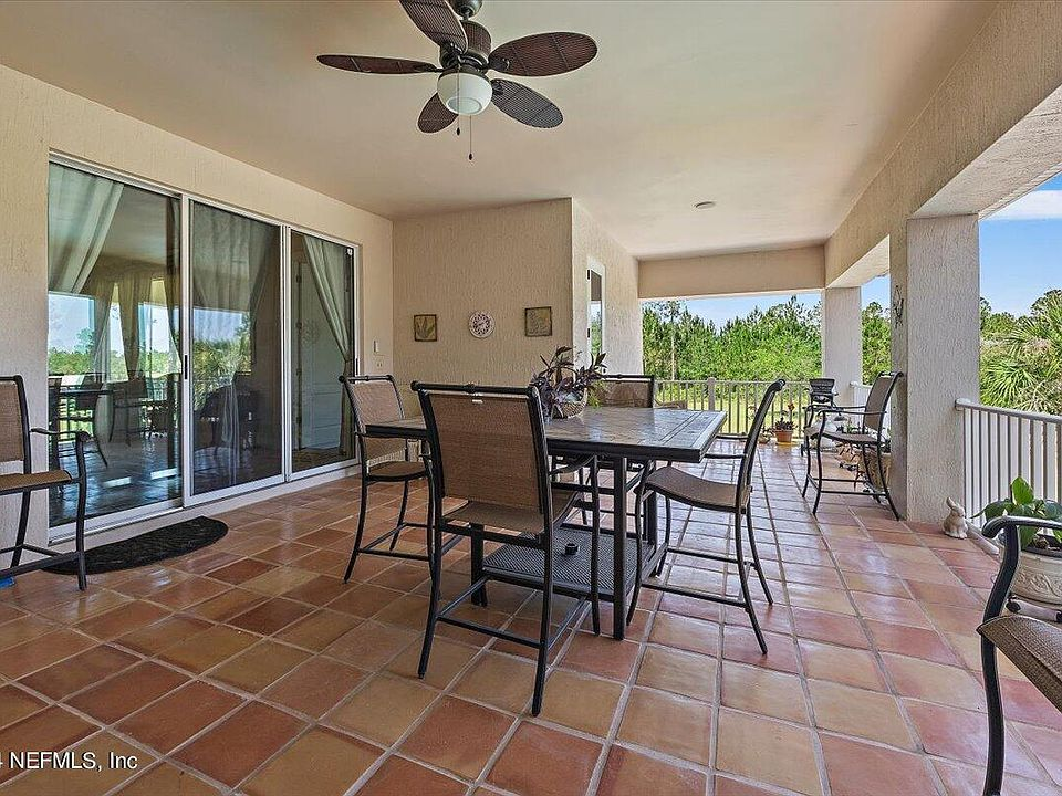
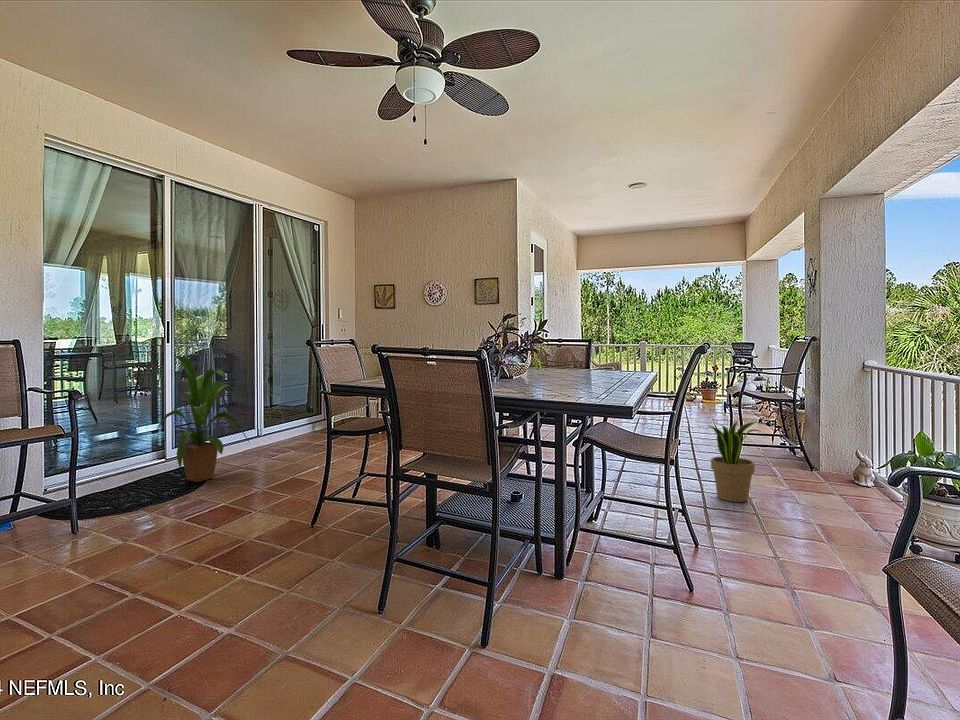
+ house plant (208, 414)
+ potted plant (733, 458)
